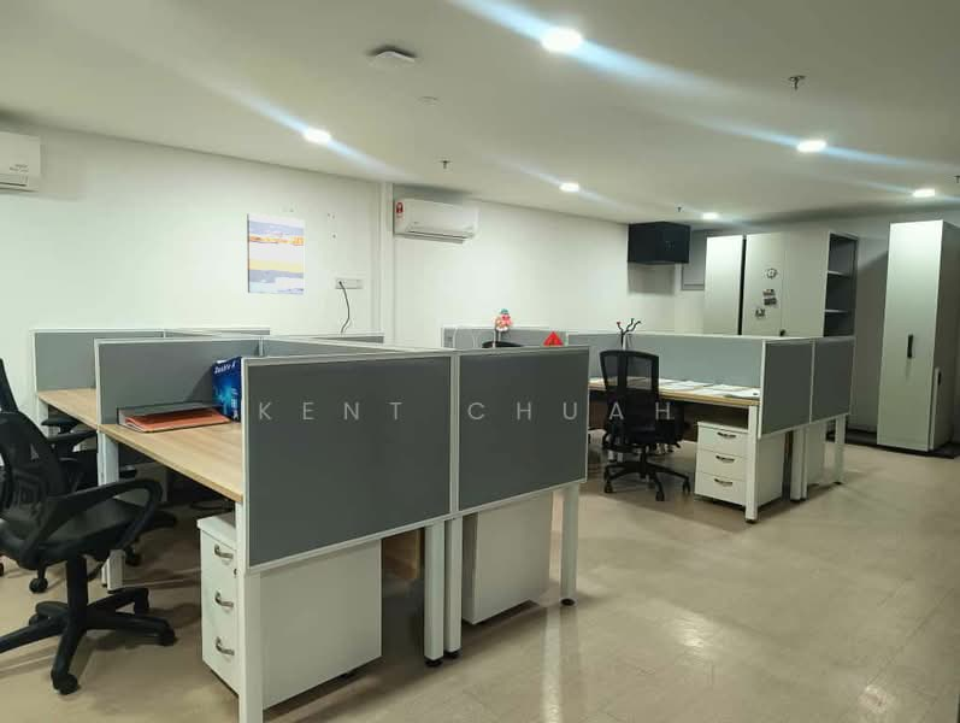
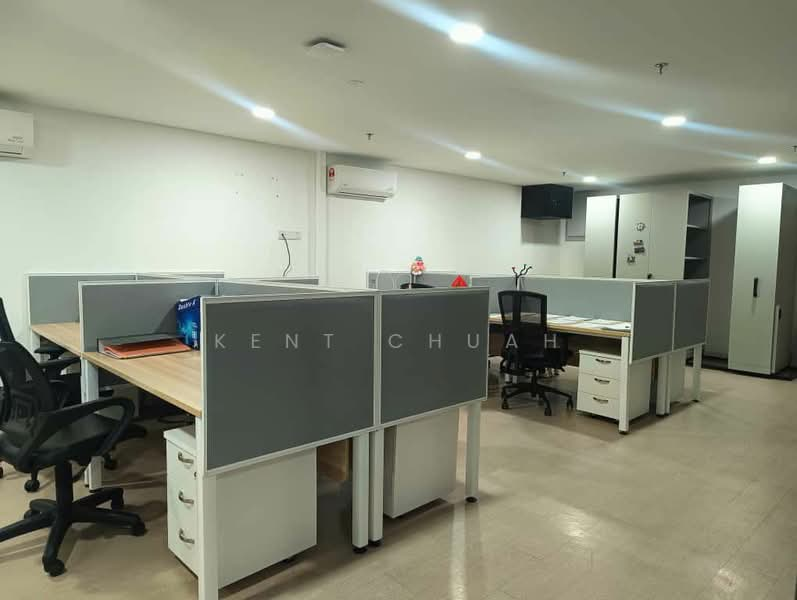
- wall art (276, 255)
